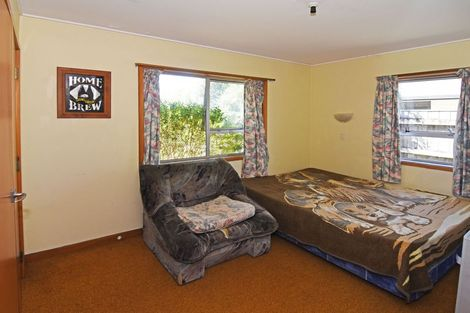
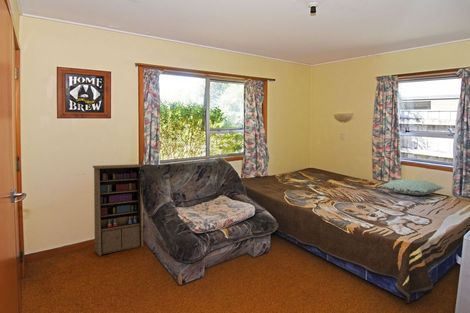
+ pillow (411, 186)
+ cabinet (119, 207)
